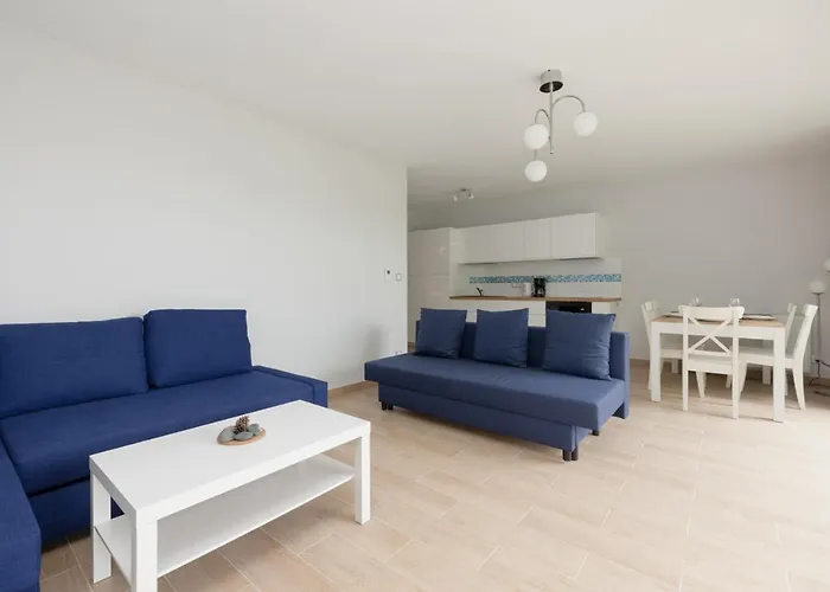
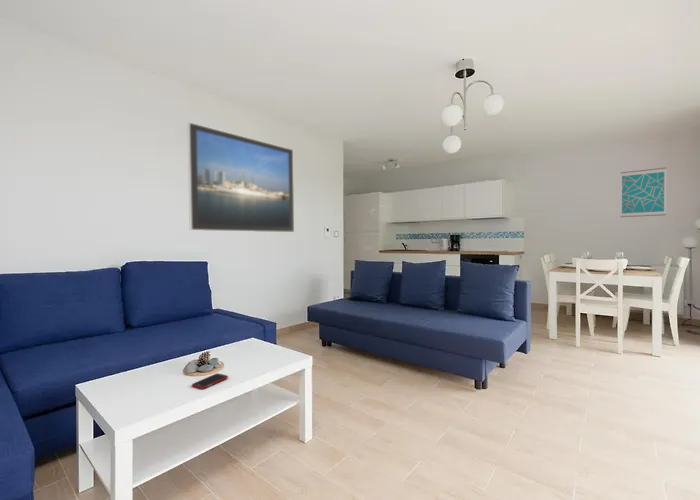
+ wall art (642, 193)
+ cell phone (210, 380)
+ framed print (247, 184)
